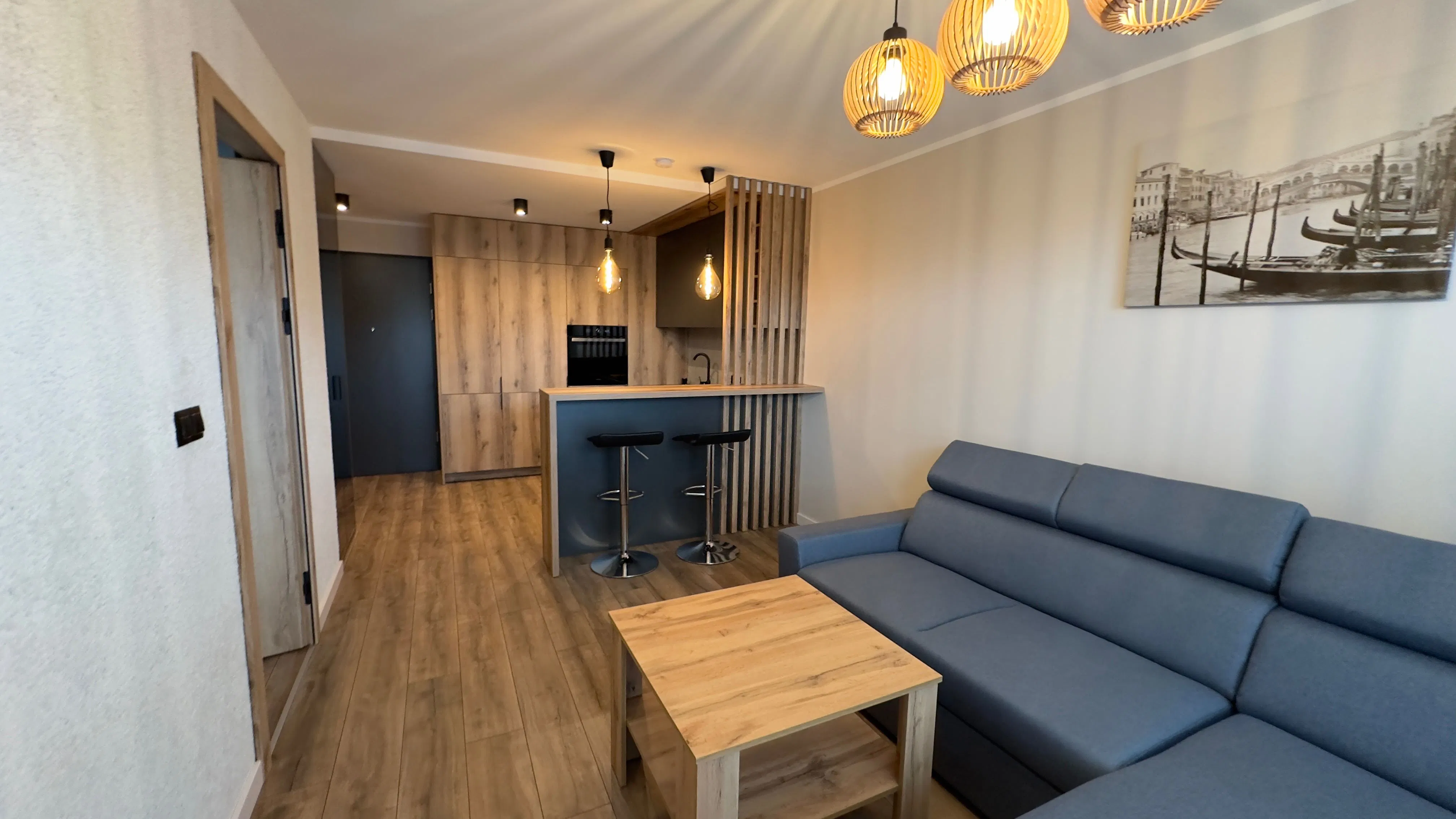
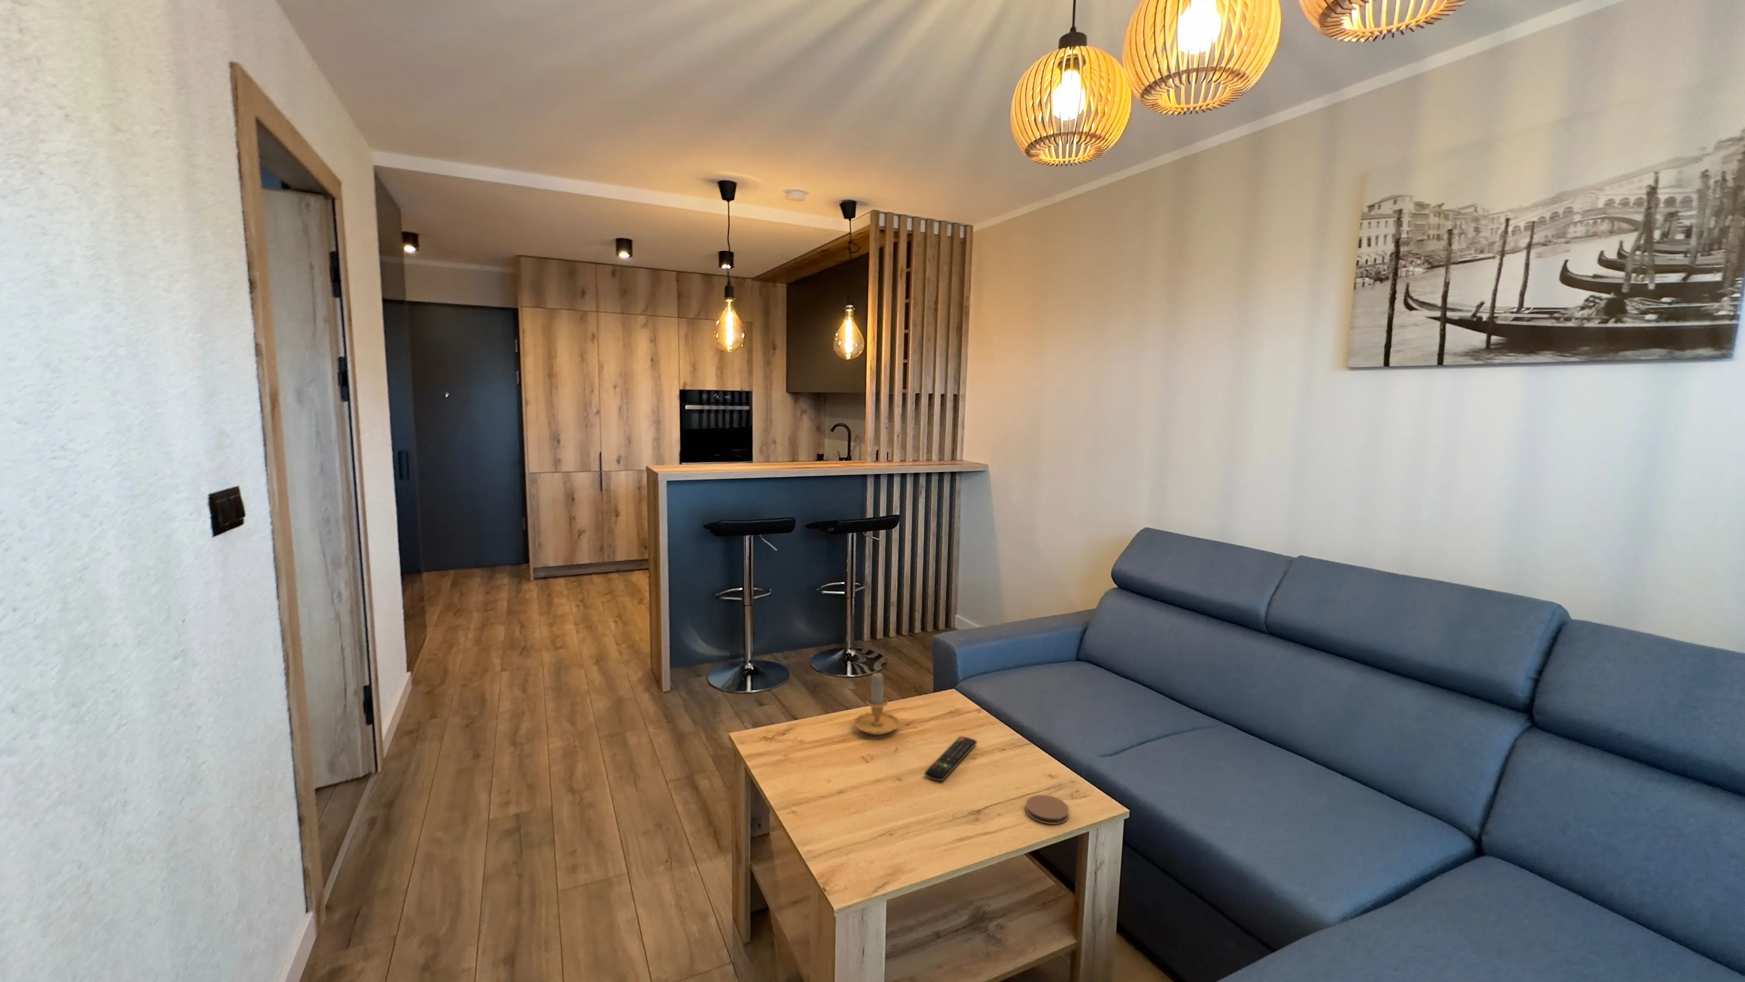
+ coaster (1047, 809)
+ candle (877, 698)
+ remote control (952, 758)
